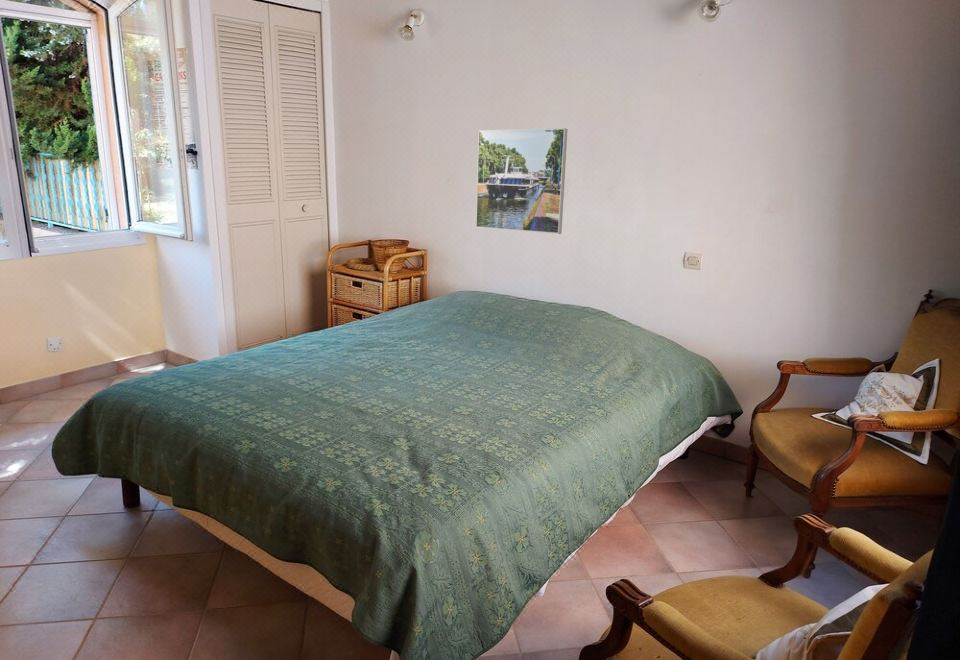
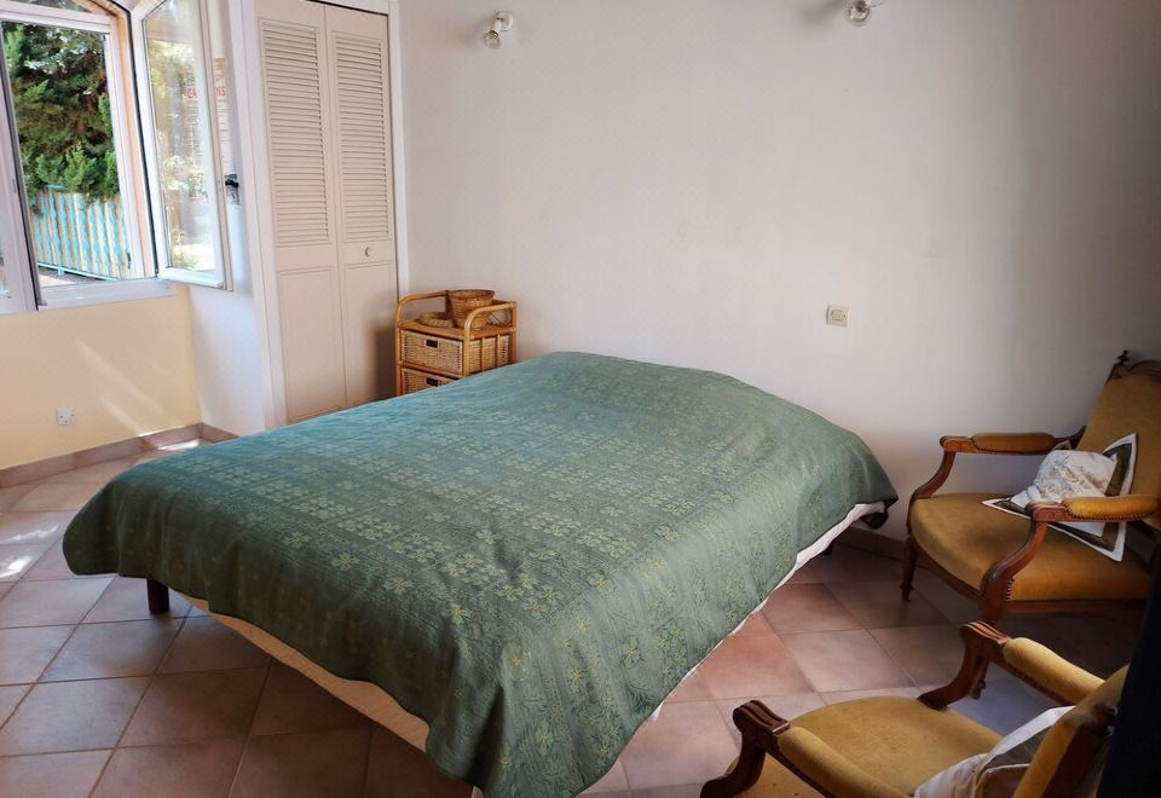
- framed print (519, 180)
